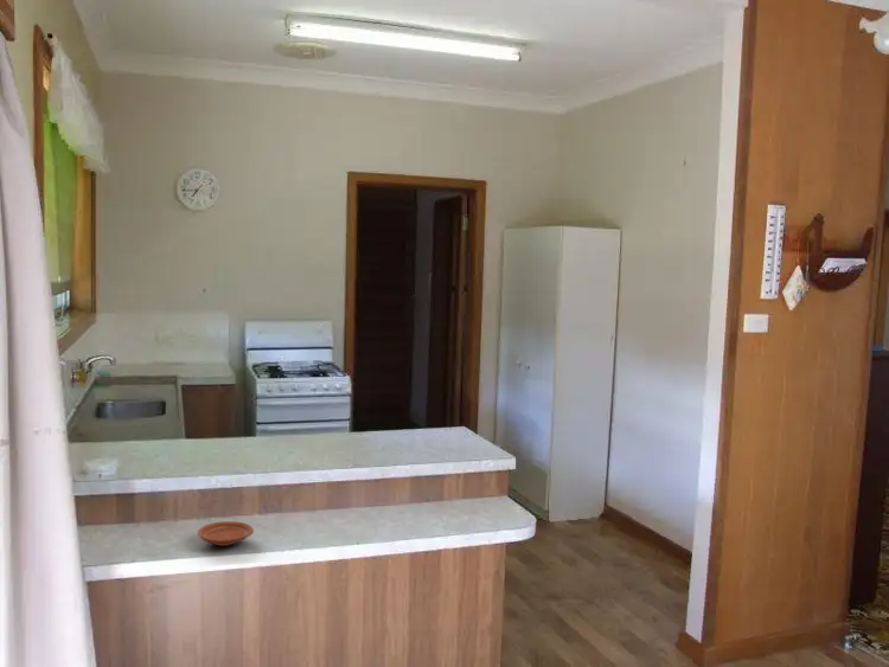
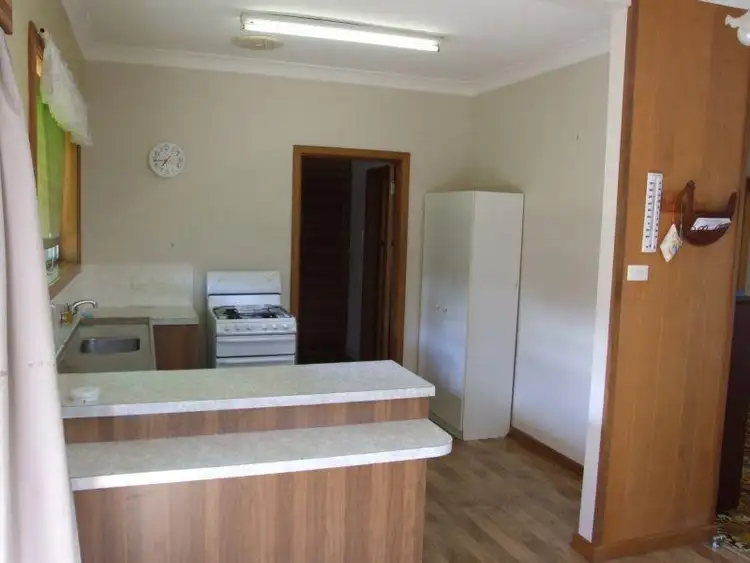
- plate (225, 535)
